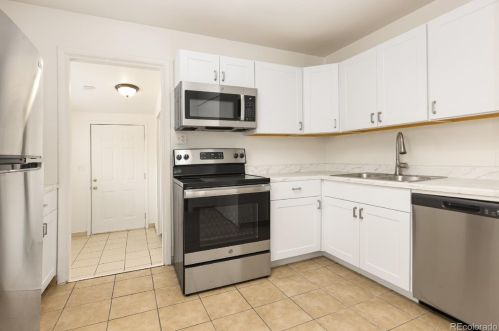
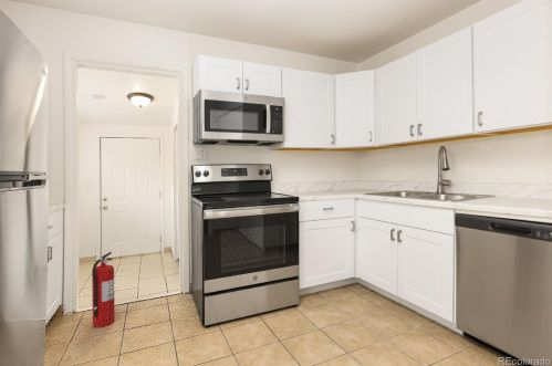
+ fire extinguisher (103, 289)
